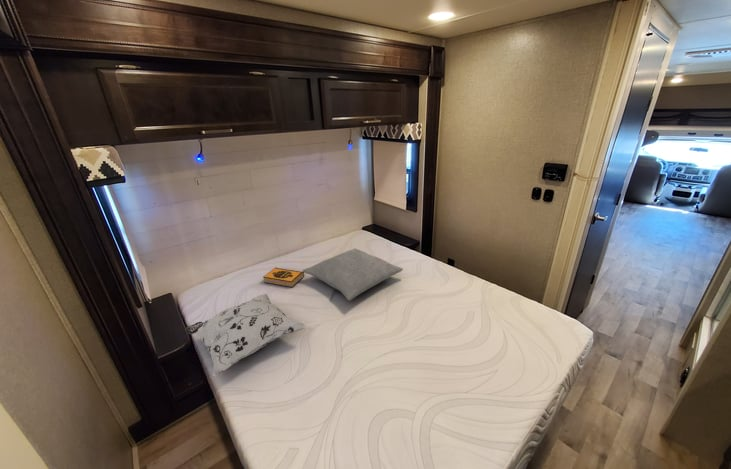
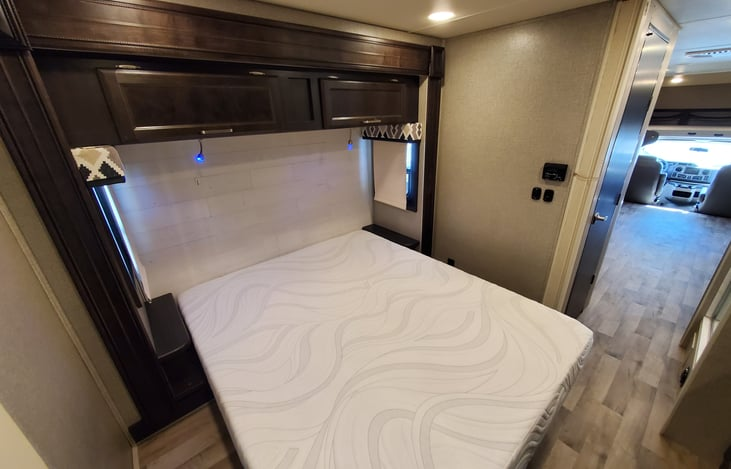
- hardback book (284, 276)
- pillow (352, 270)
- decorative pillow (245, 326)
